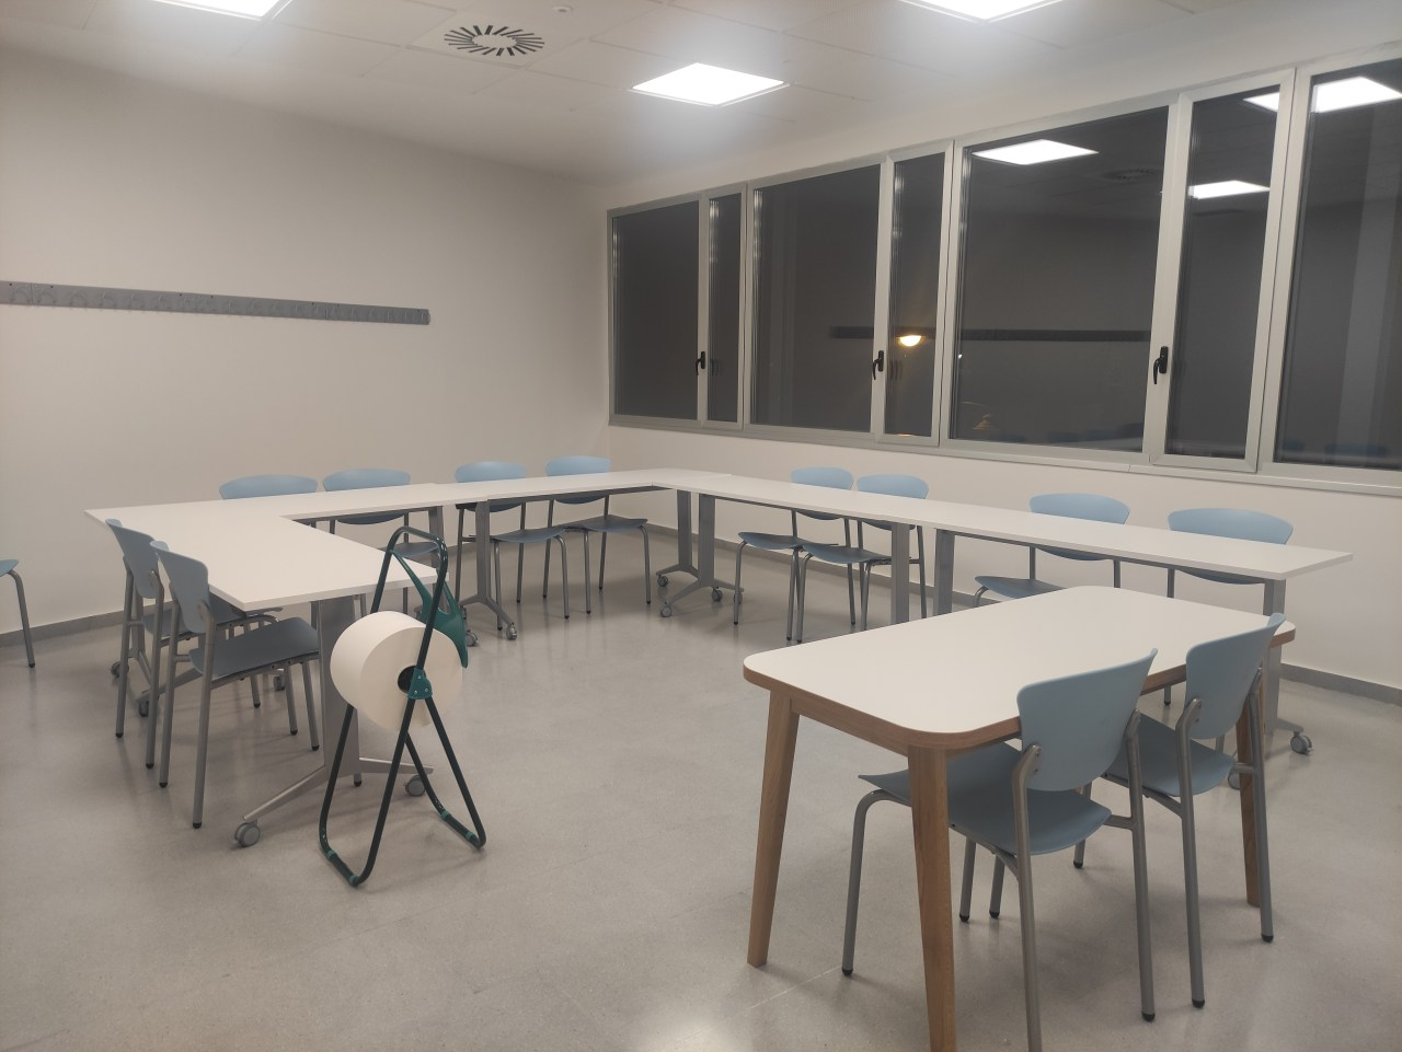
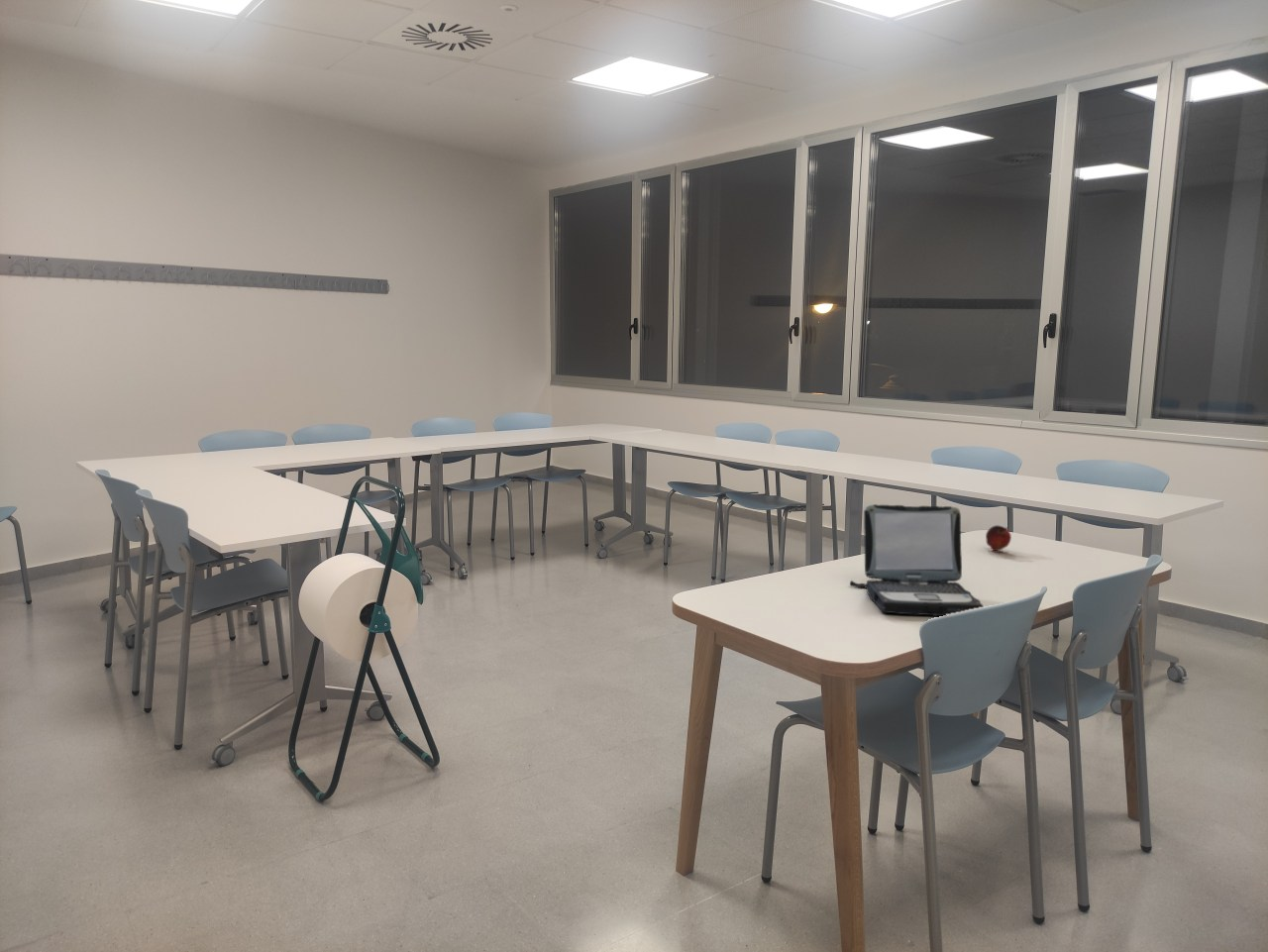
+ apple (998, 538)
+ laptop (918, 557)
